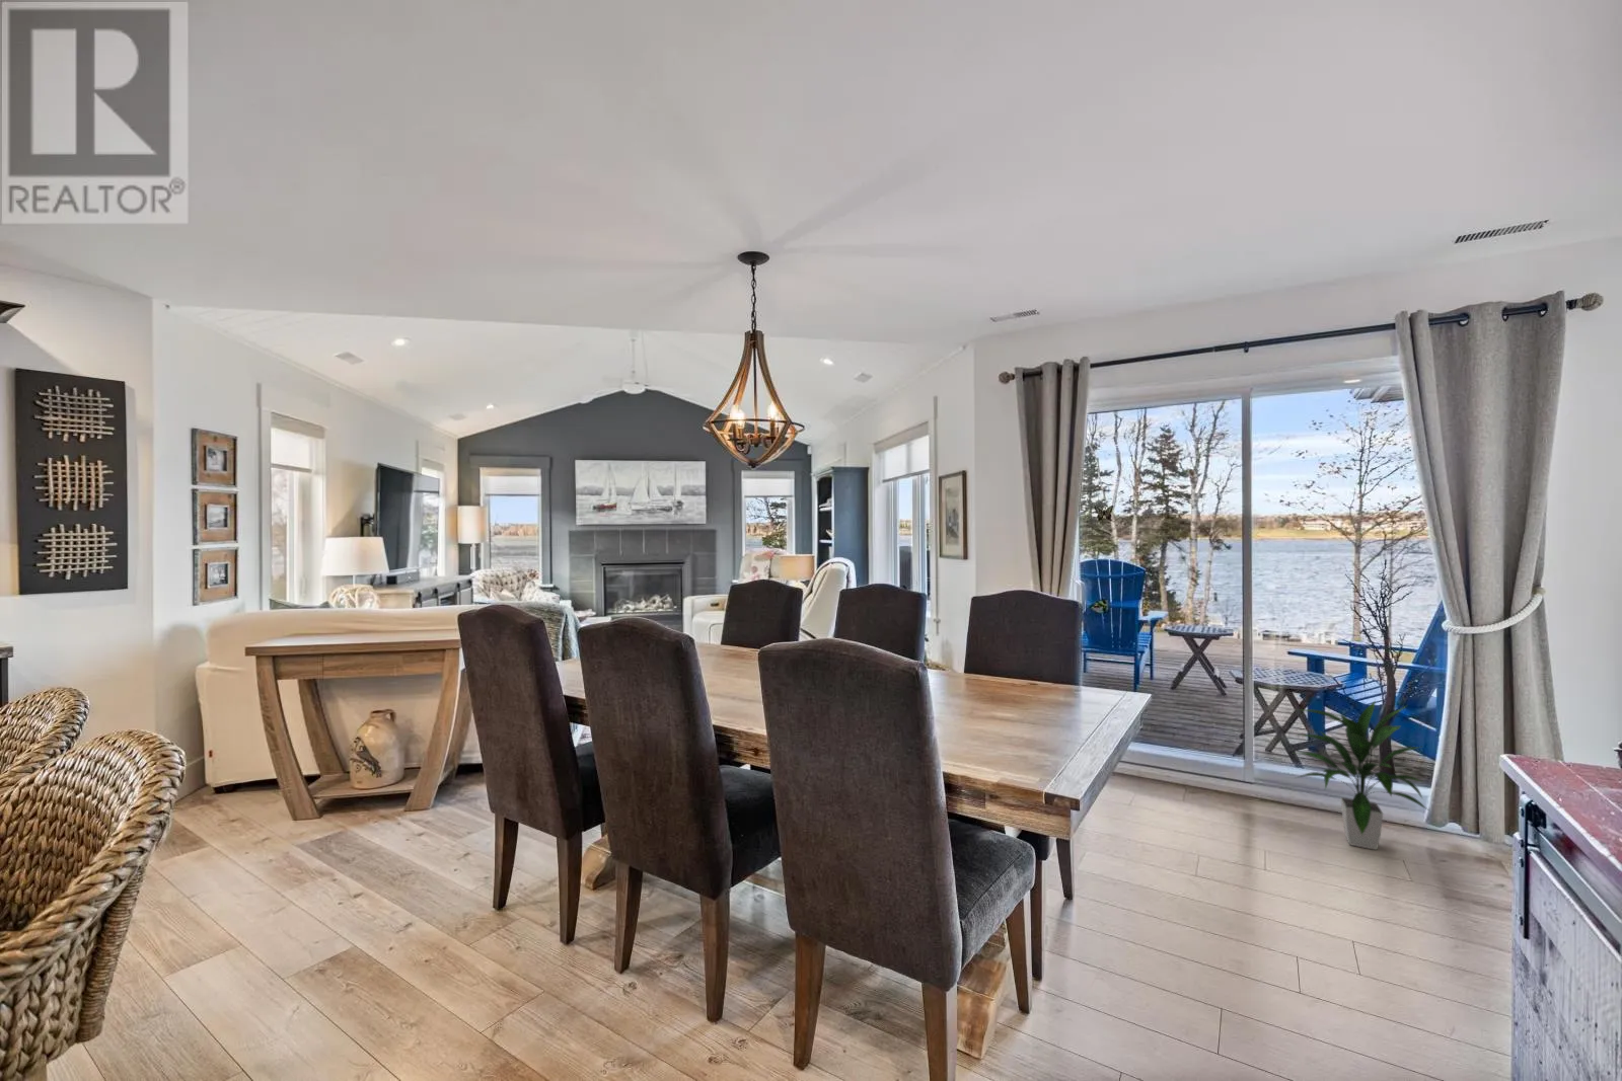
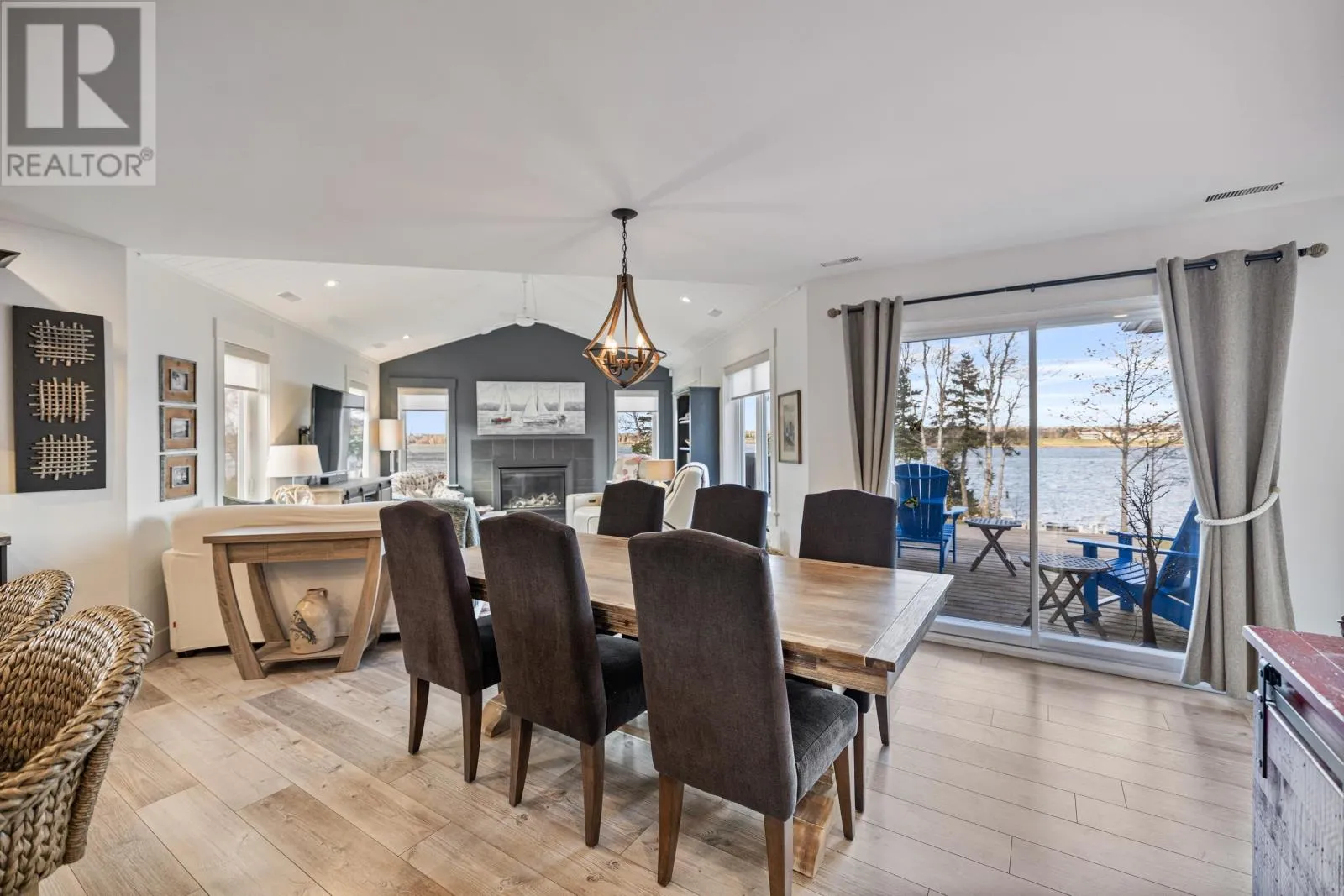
- indoor plant (1359, 772)
